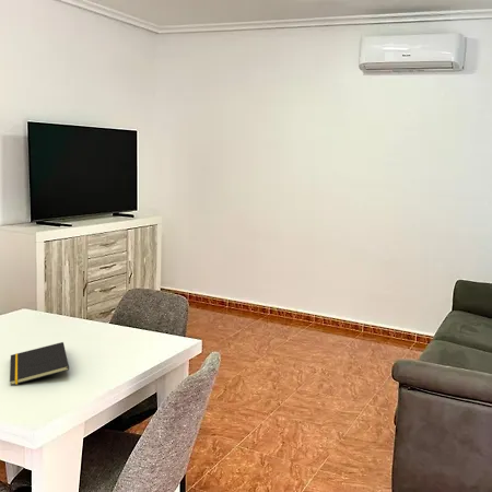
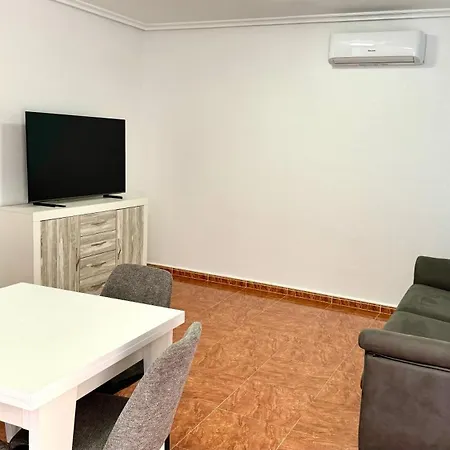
- notepad (38, 362)
